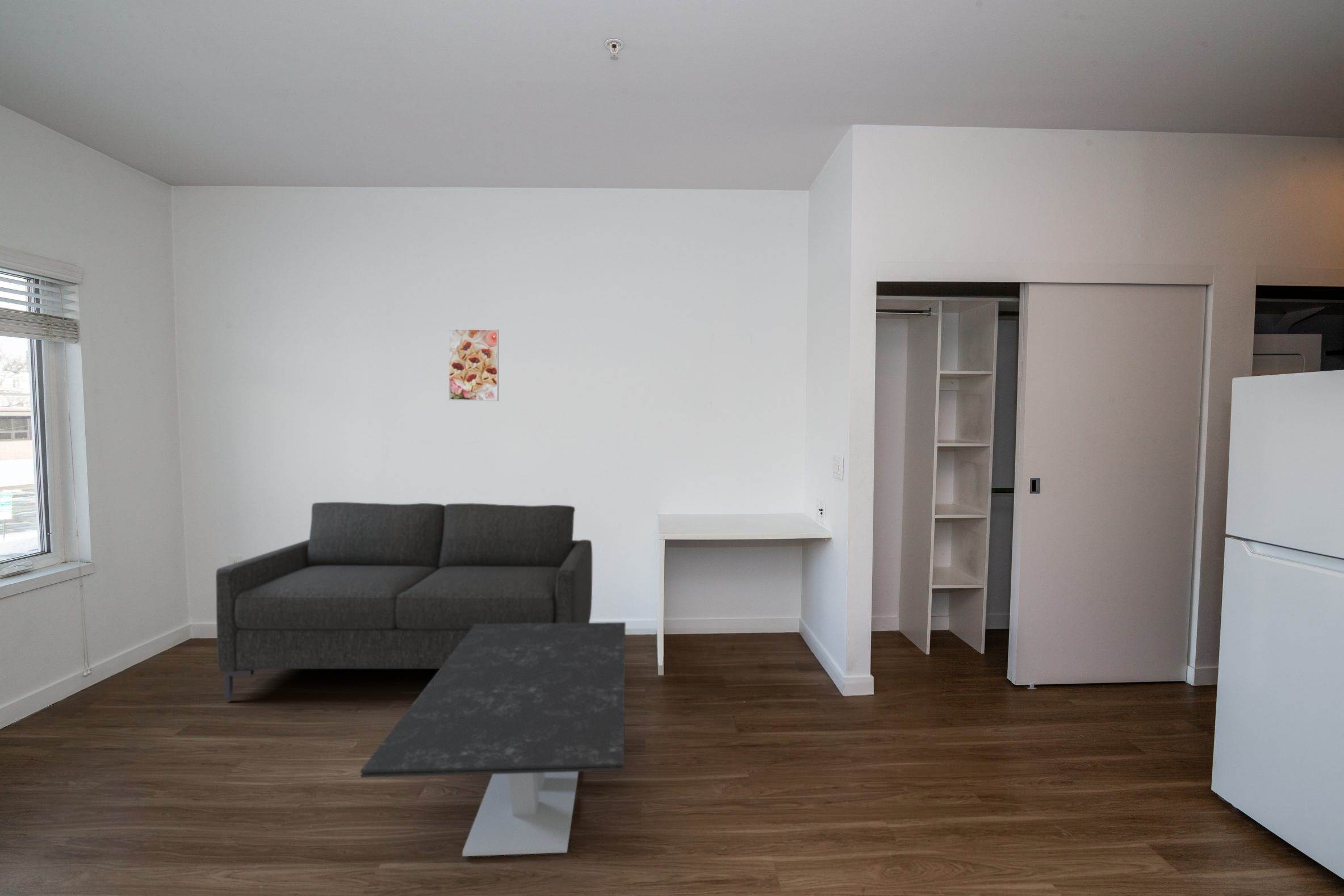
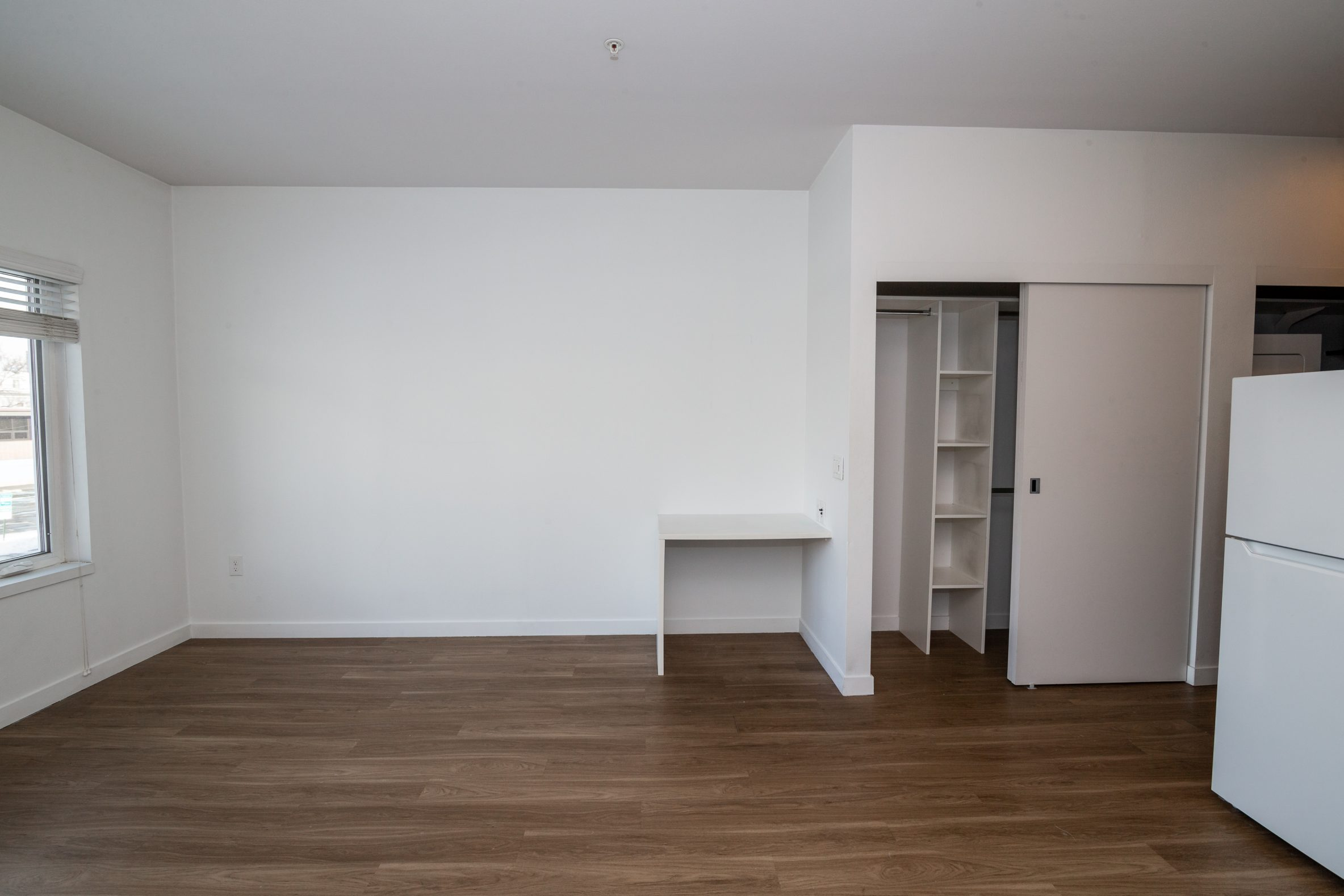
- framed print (474, 365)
- coffee table (529, 738)
- sofa (428, 588)
